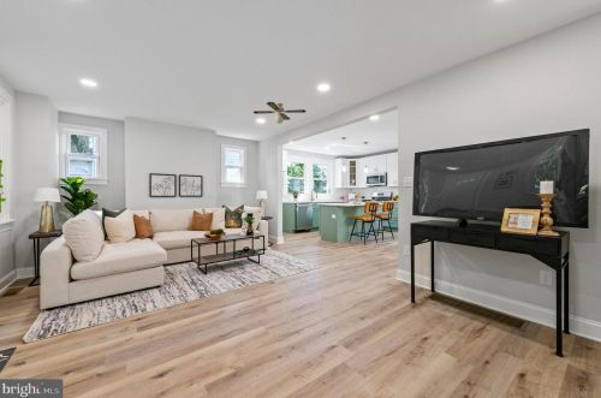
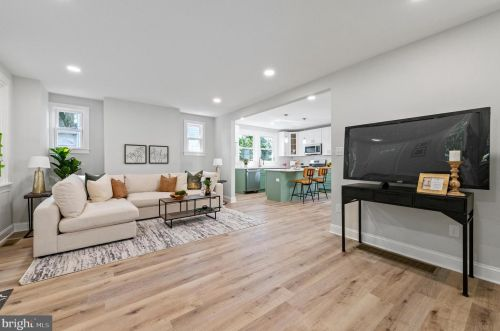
- ceiling fan (279, 113)
